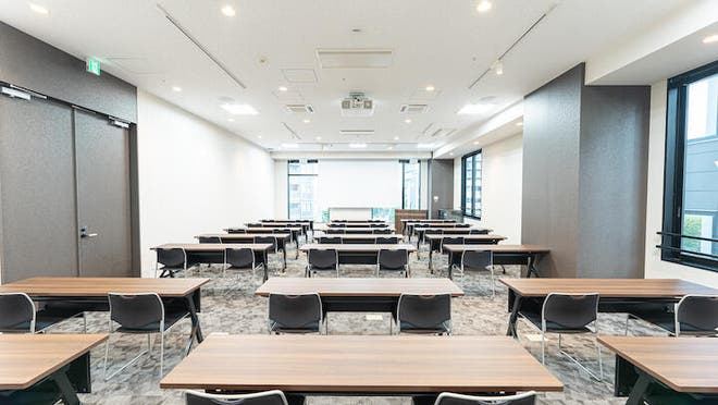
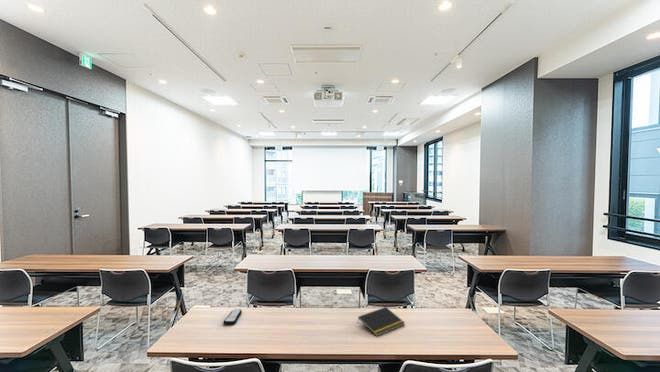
+ notepad (381, 320)
+ remote control (233, 316)
